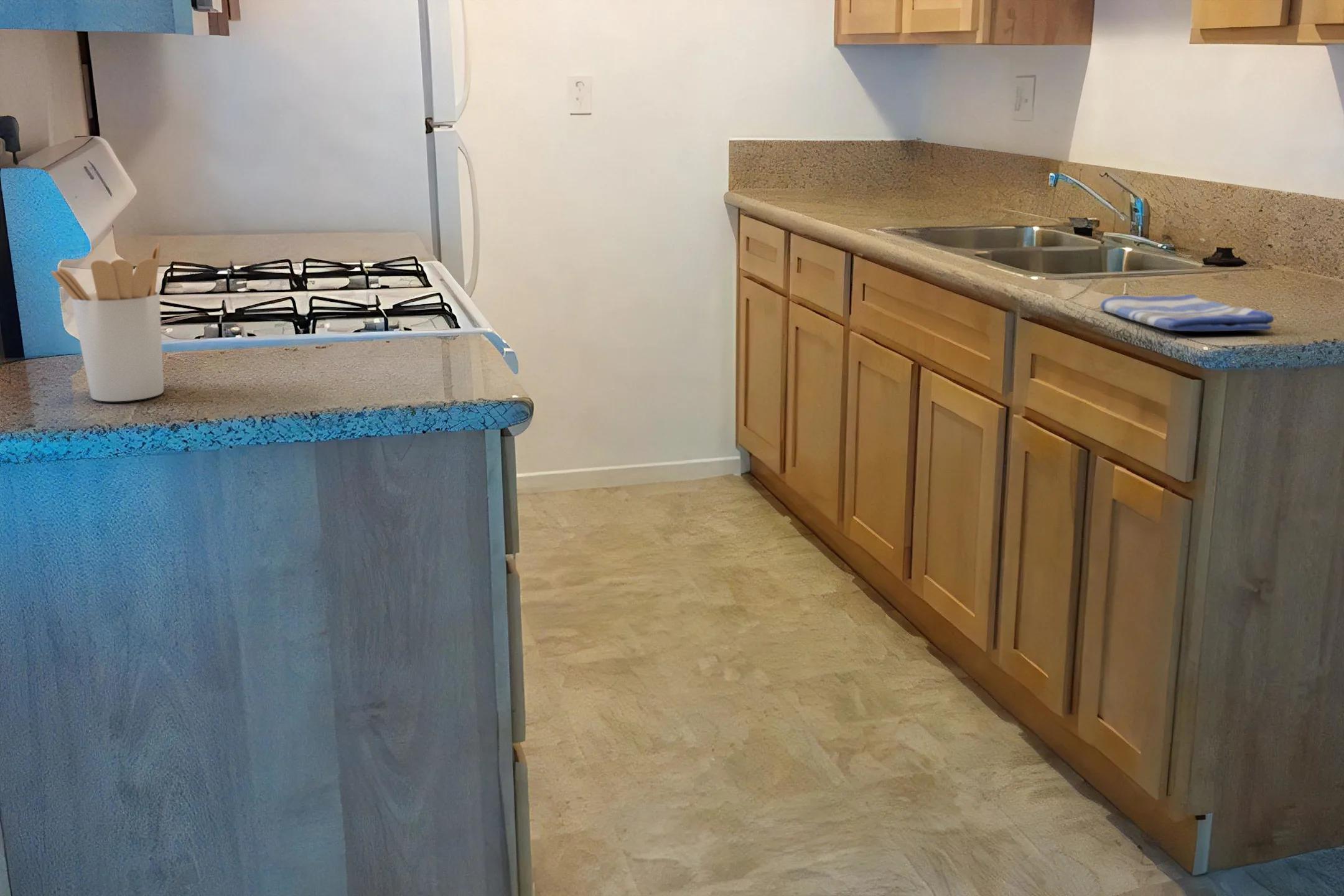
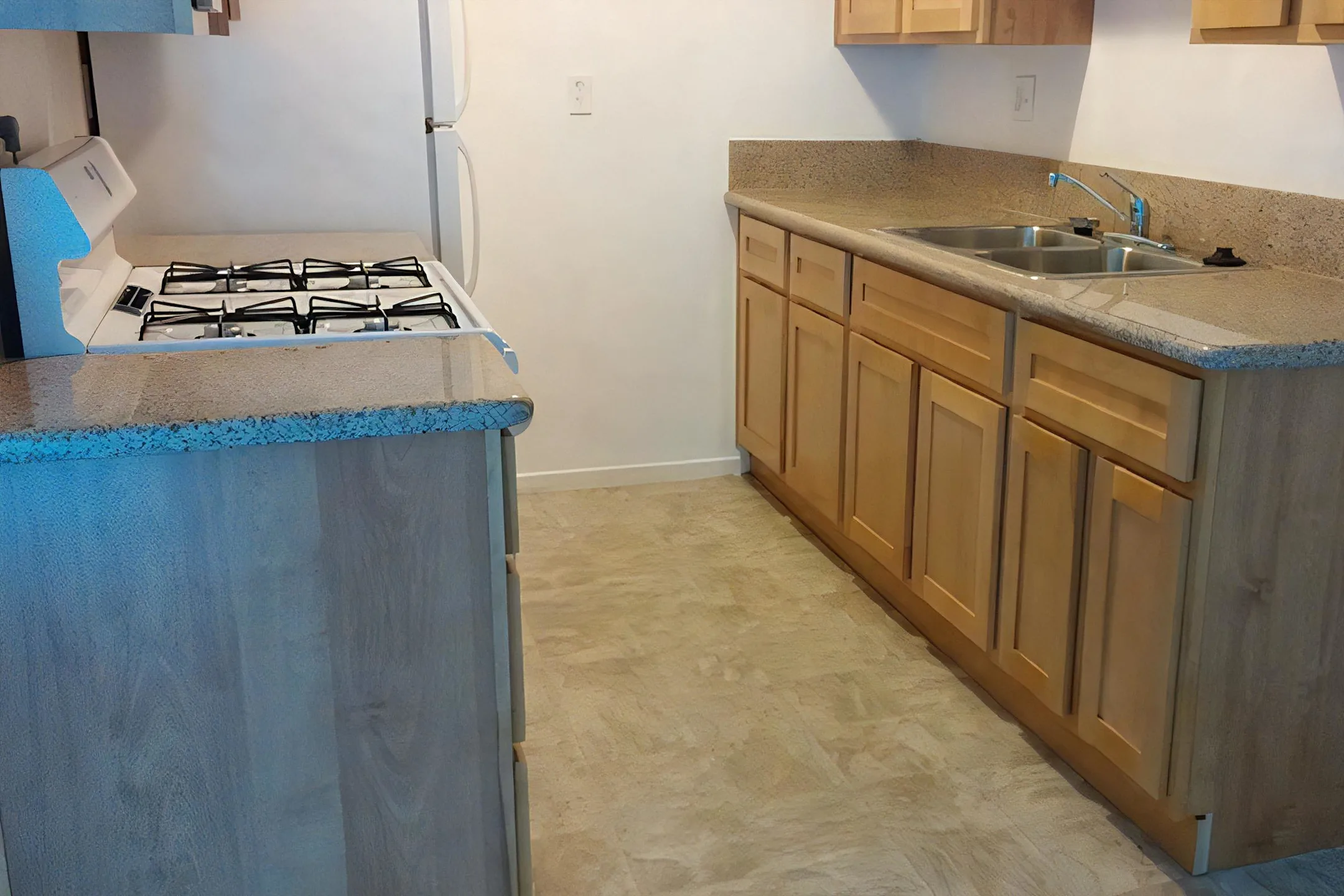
- dish towel (1183, 312)
- utensil holder (123, 324)
